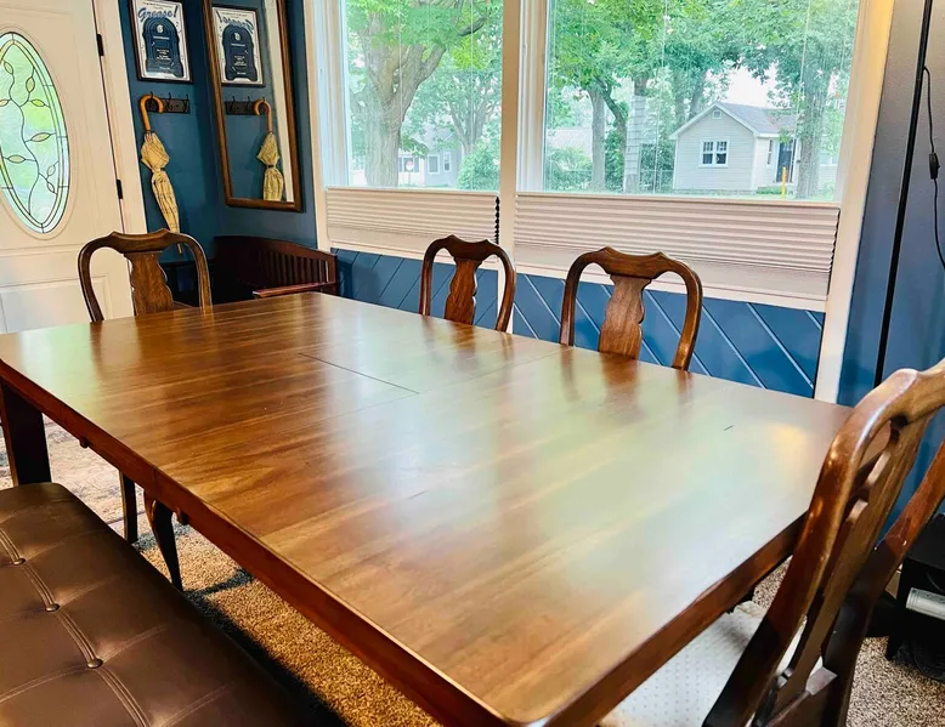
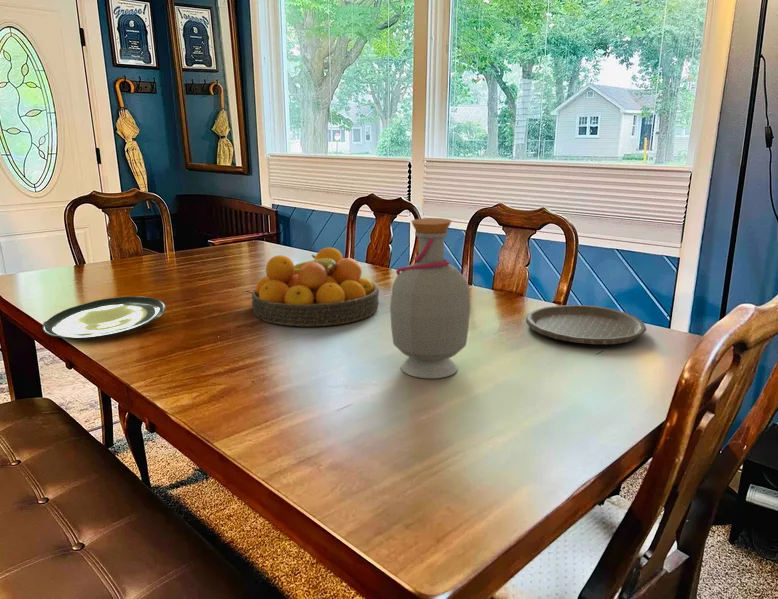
+ plate (584, 324)
+ bottle (429, 296)
+ fruit bowl (315, 280)
+ plate (106, 317)
